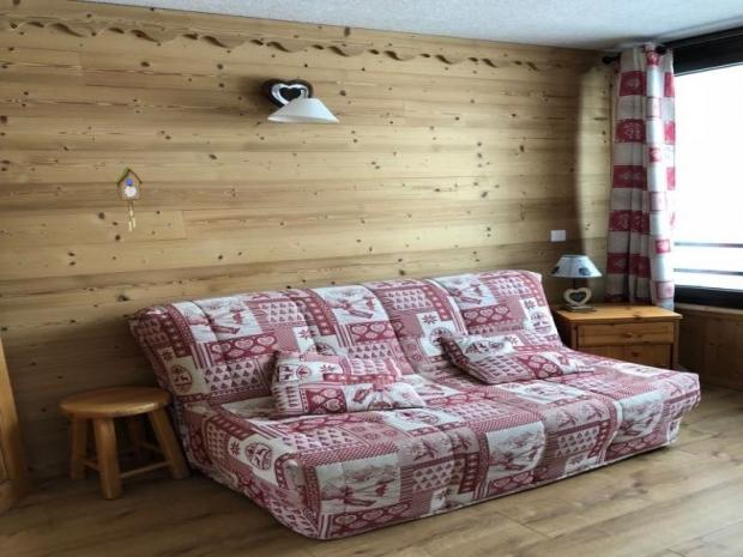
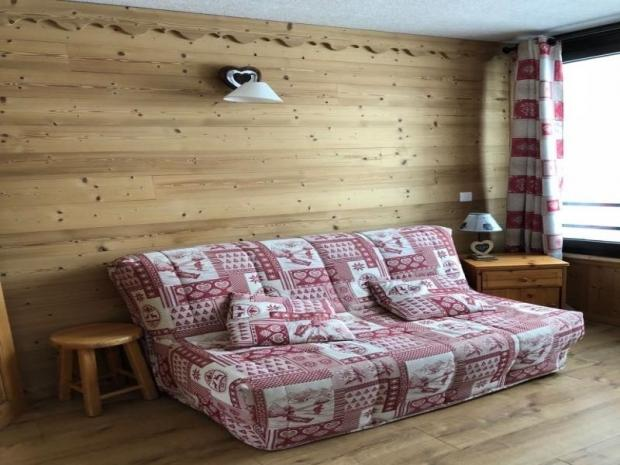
- cuckoo clock (129, 199)
